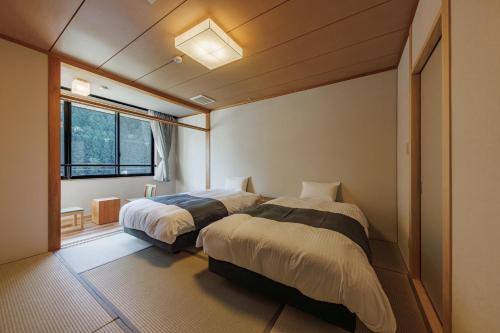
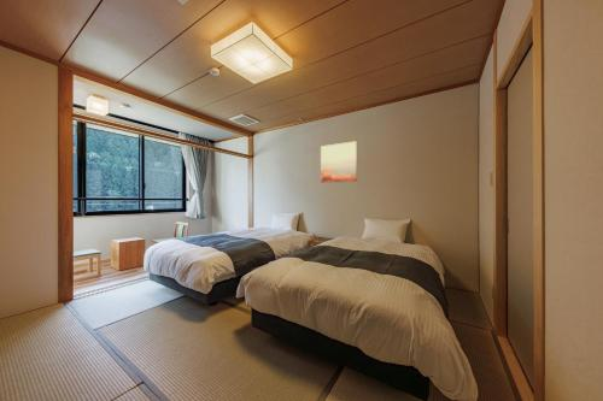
+ wall art (338, 163)
